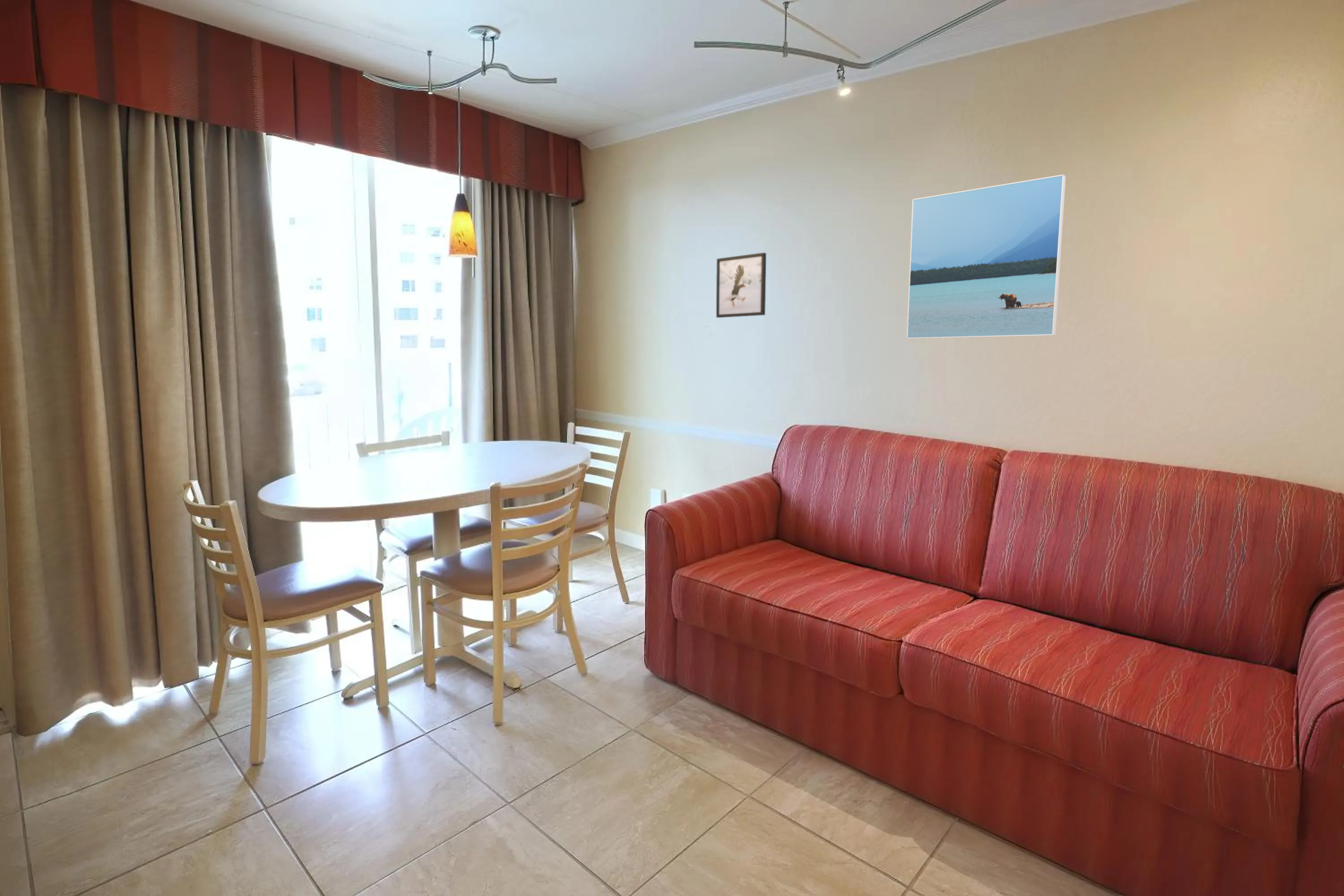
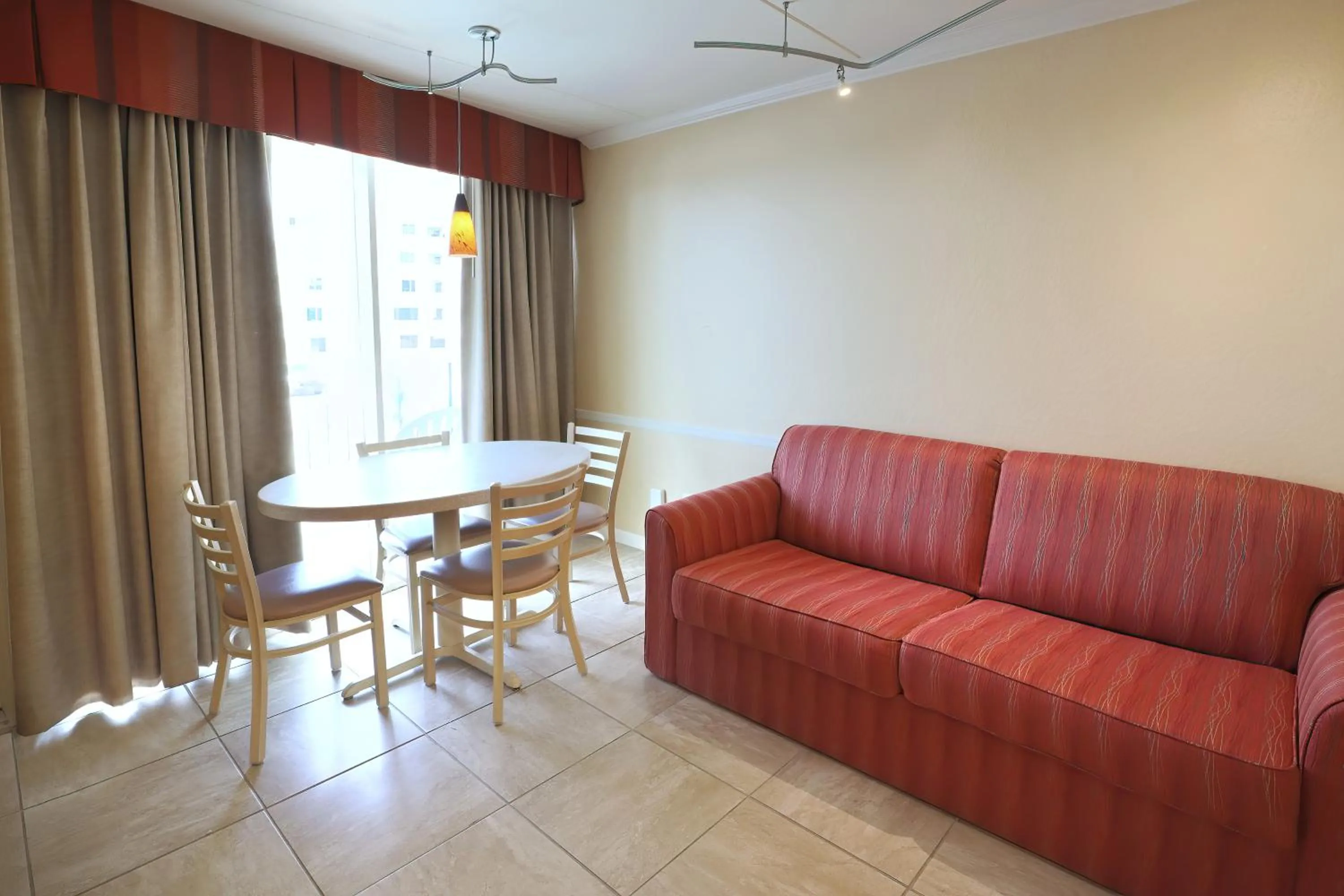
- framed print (980, 263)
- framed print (740, 286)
